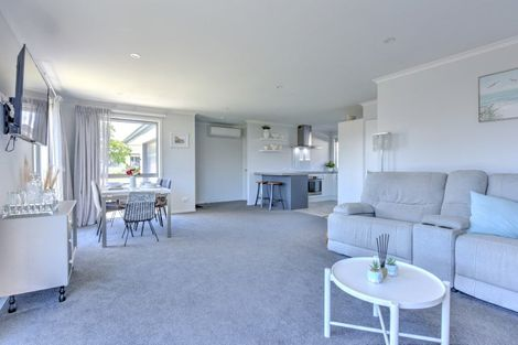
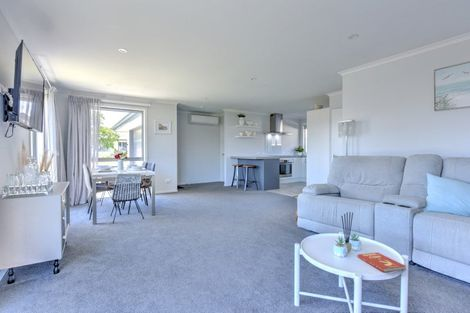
+ book (380, 261)
